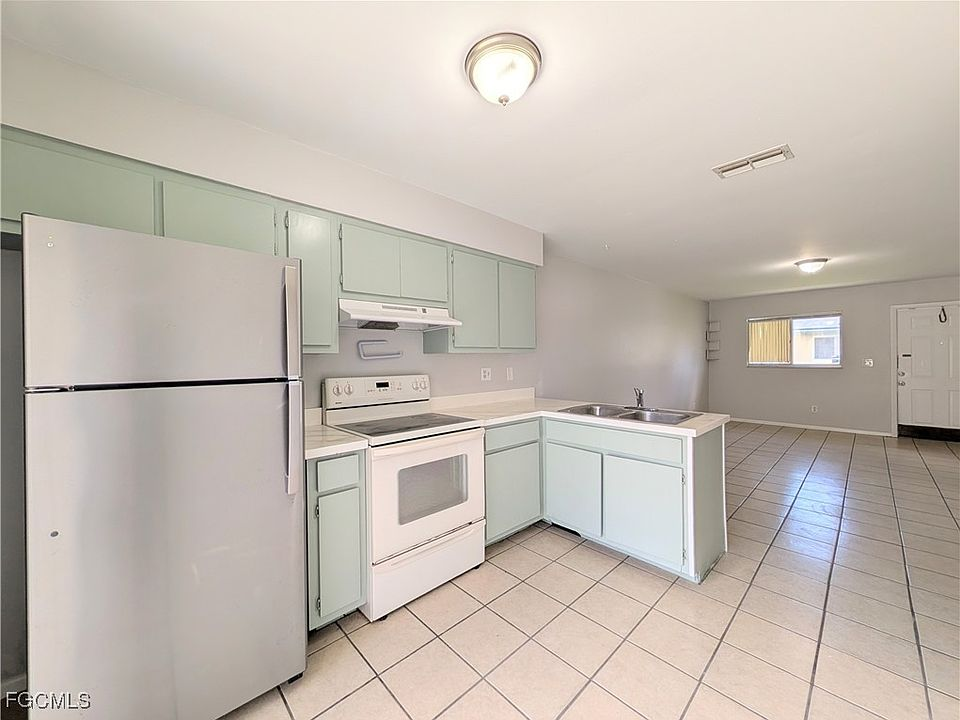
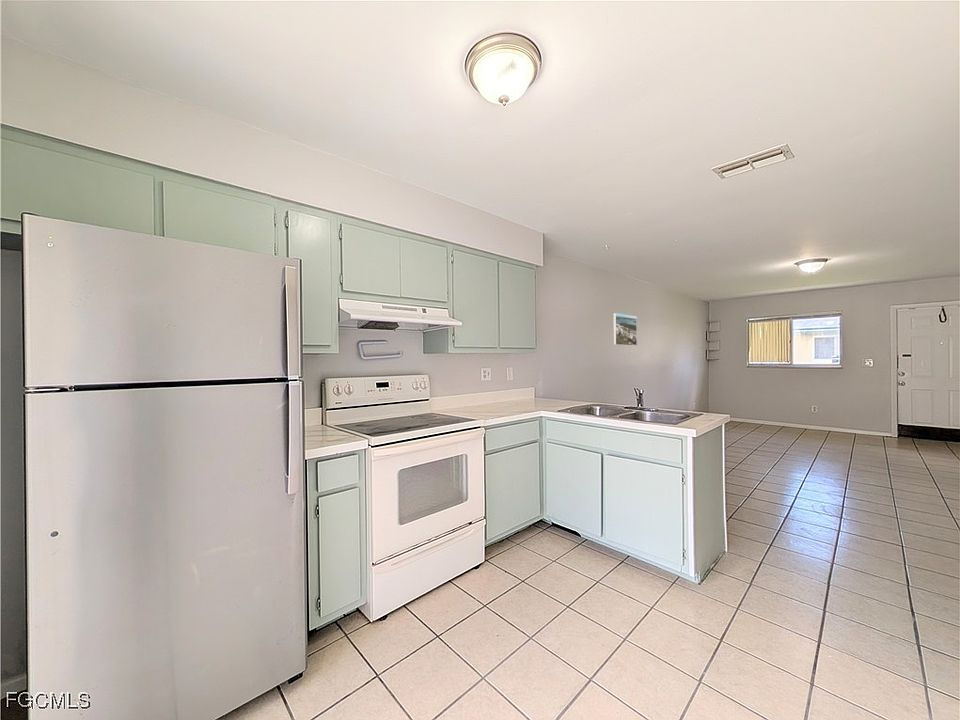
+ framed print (625, 330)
